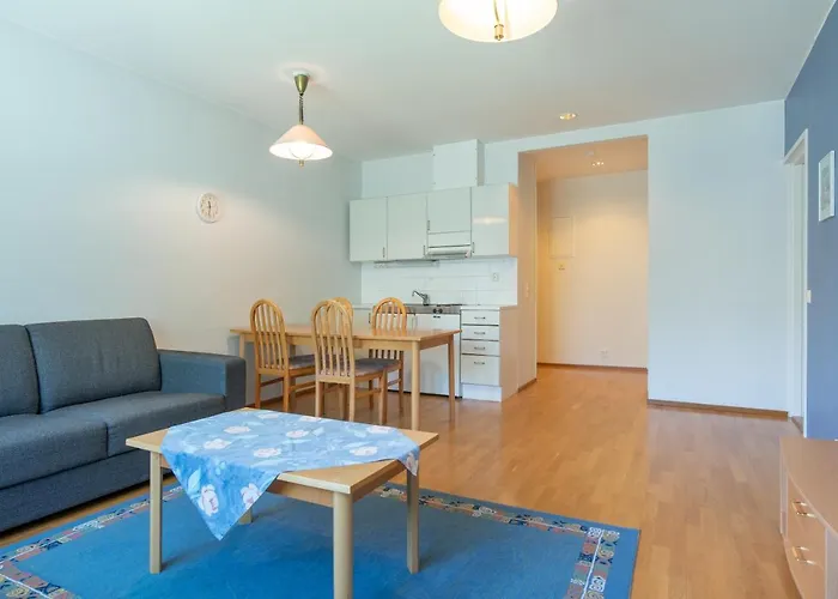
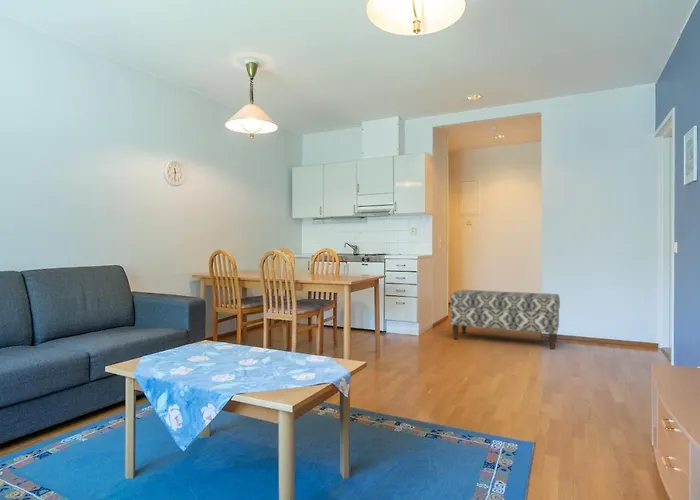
+ bench (504, 316)
